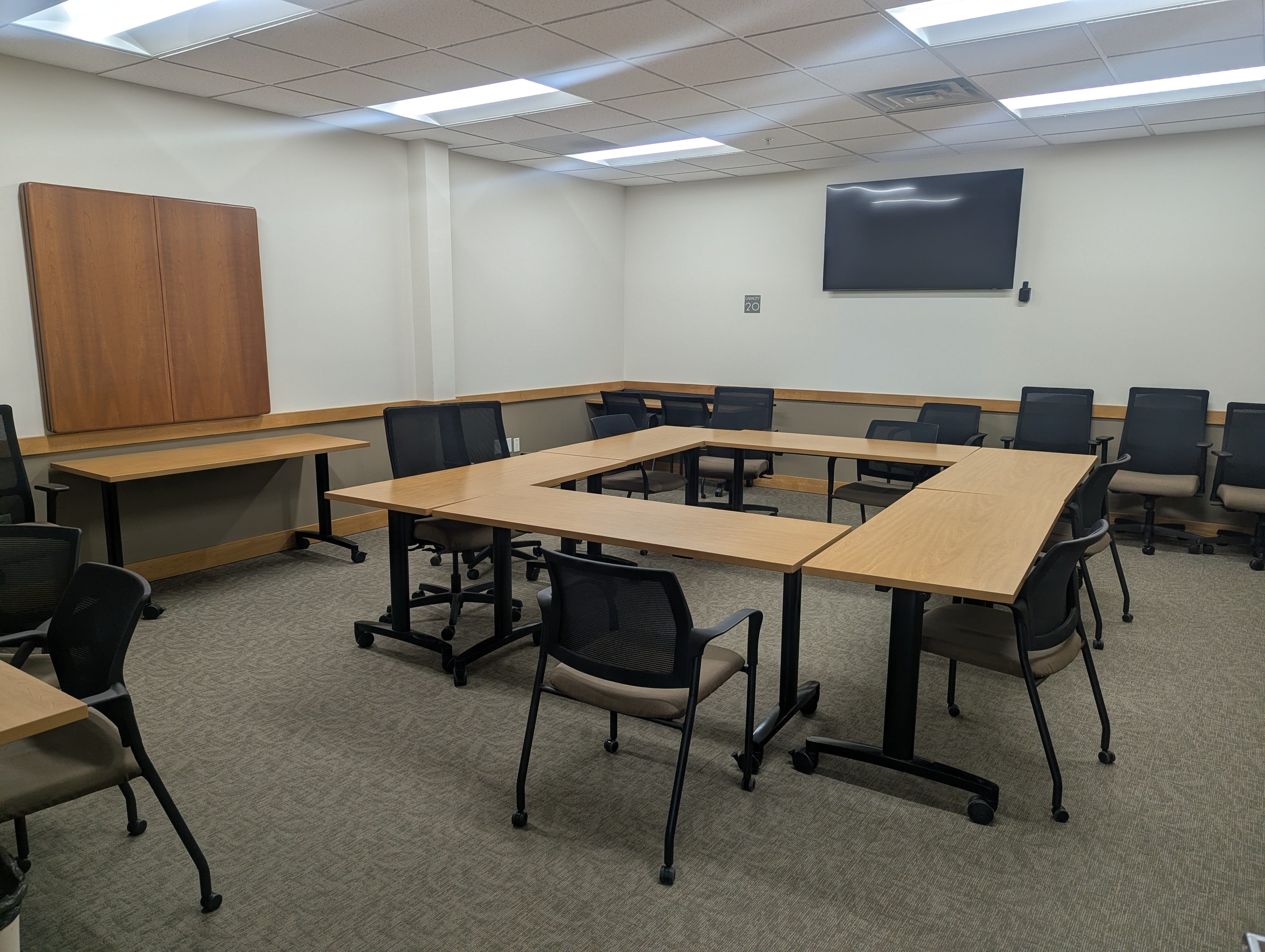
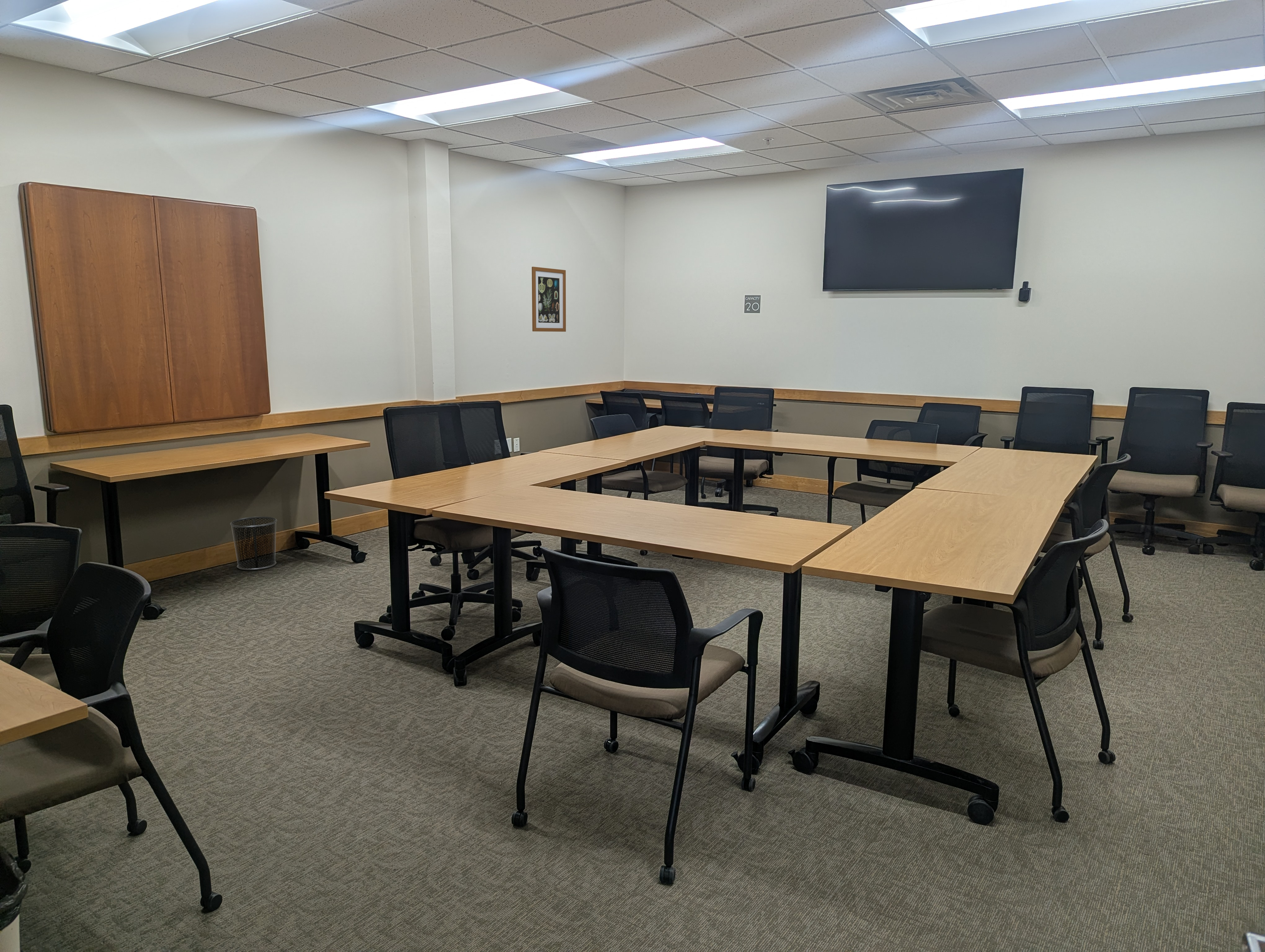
+ waste bin (255, 543)
+ wall art (549, 300)
